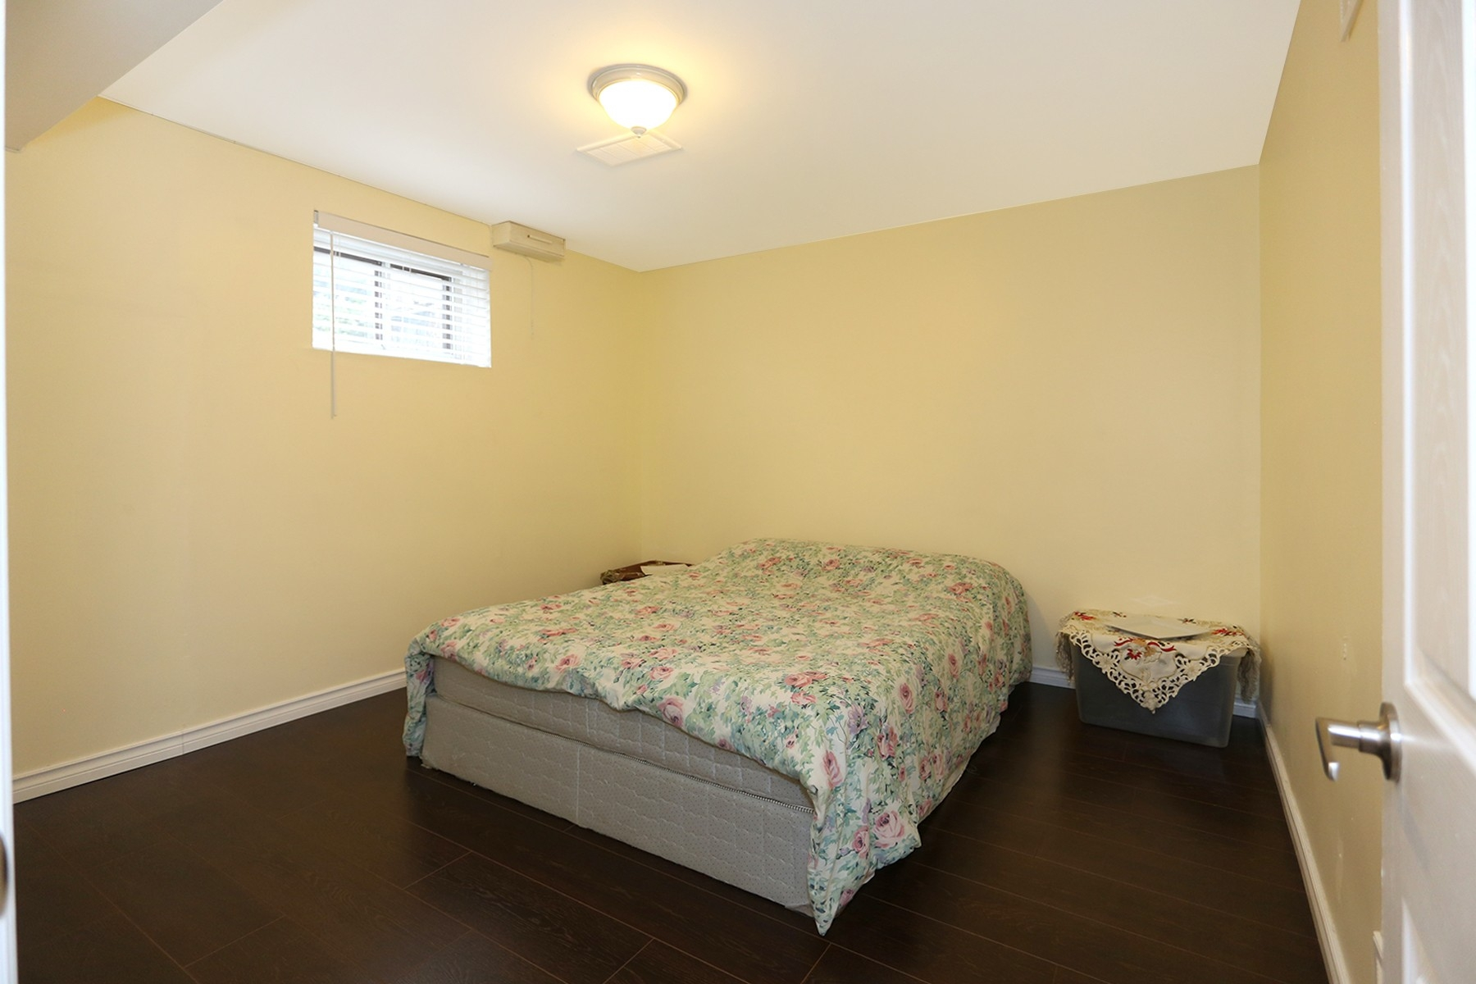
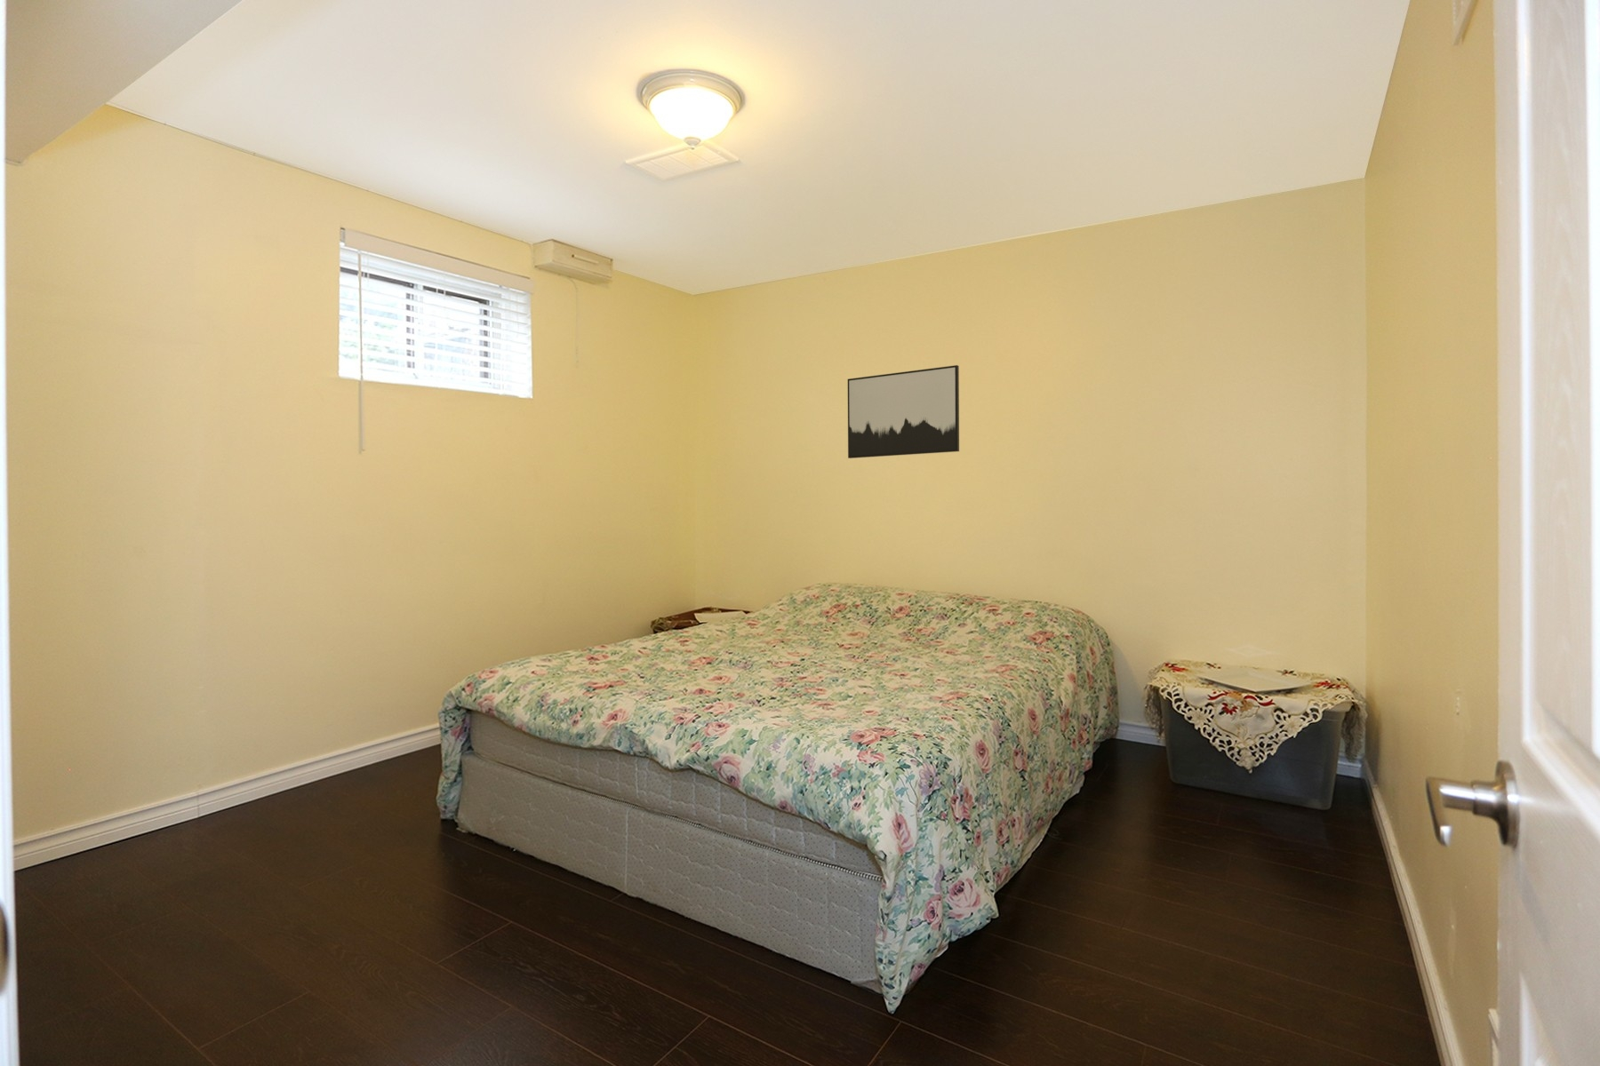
+ wall art (900, 413)
